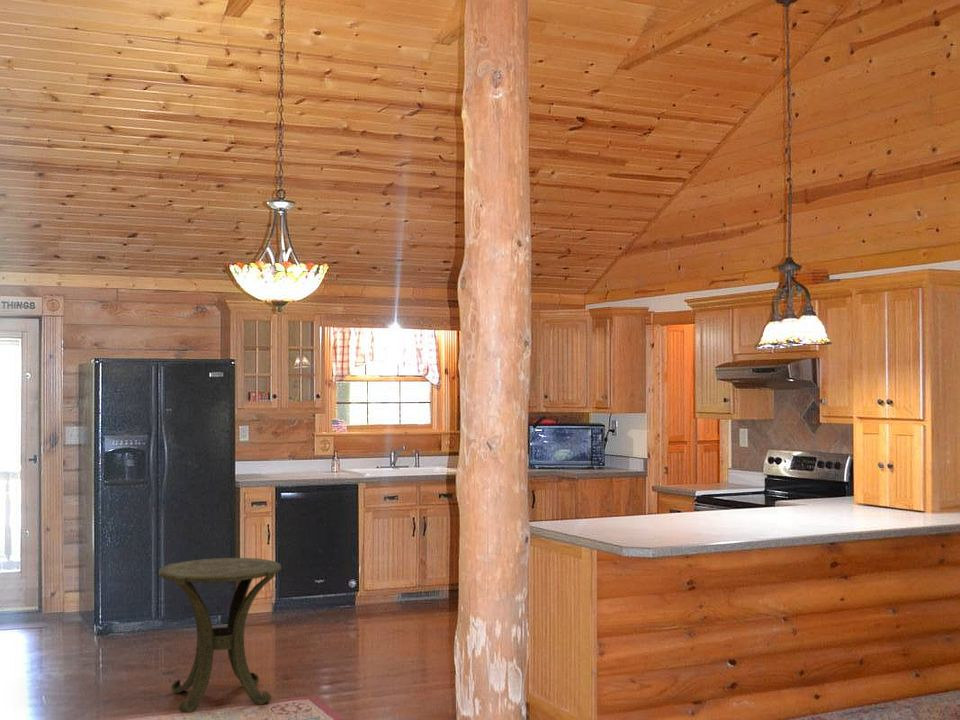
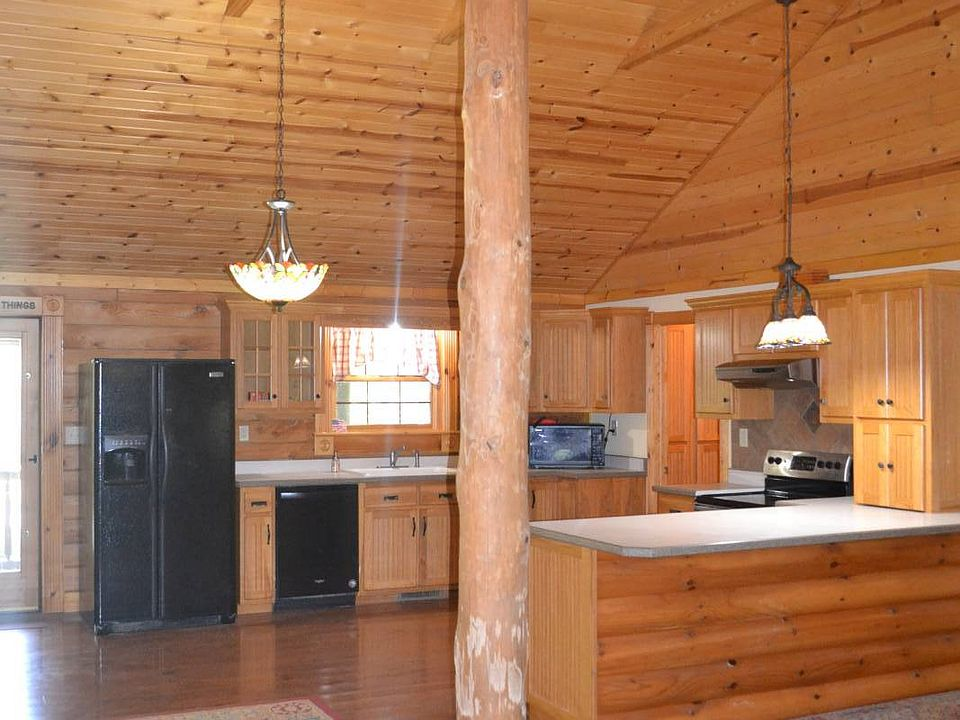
- side table (220, 631)
